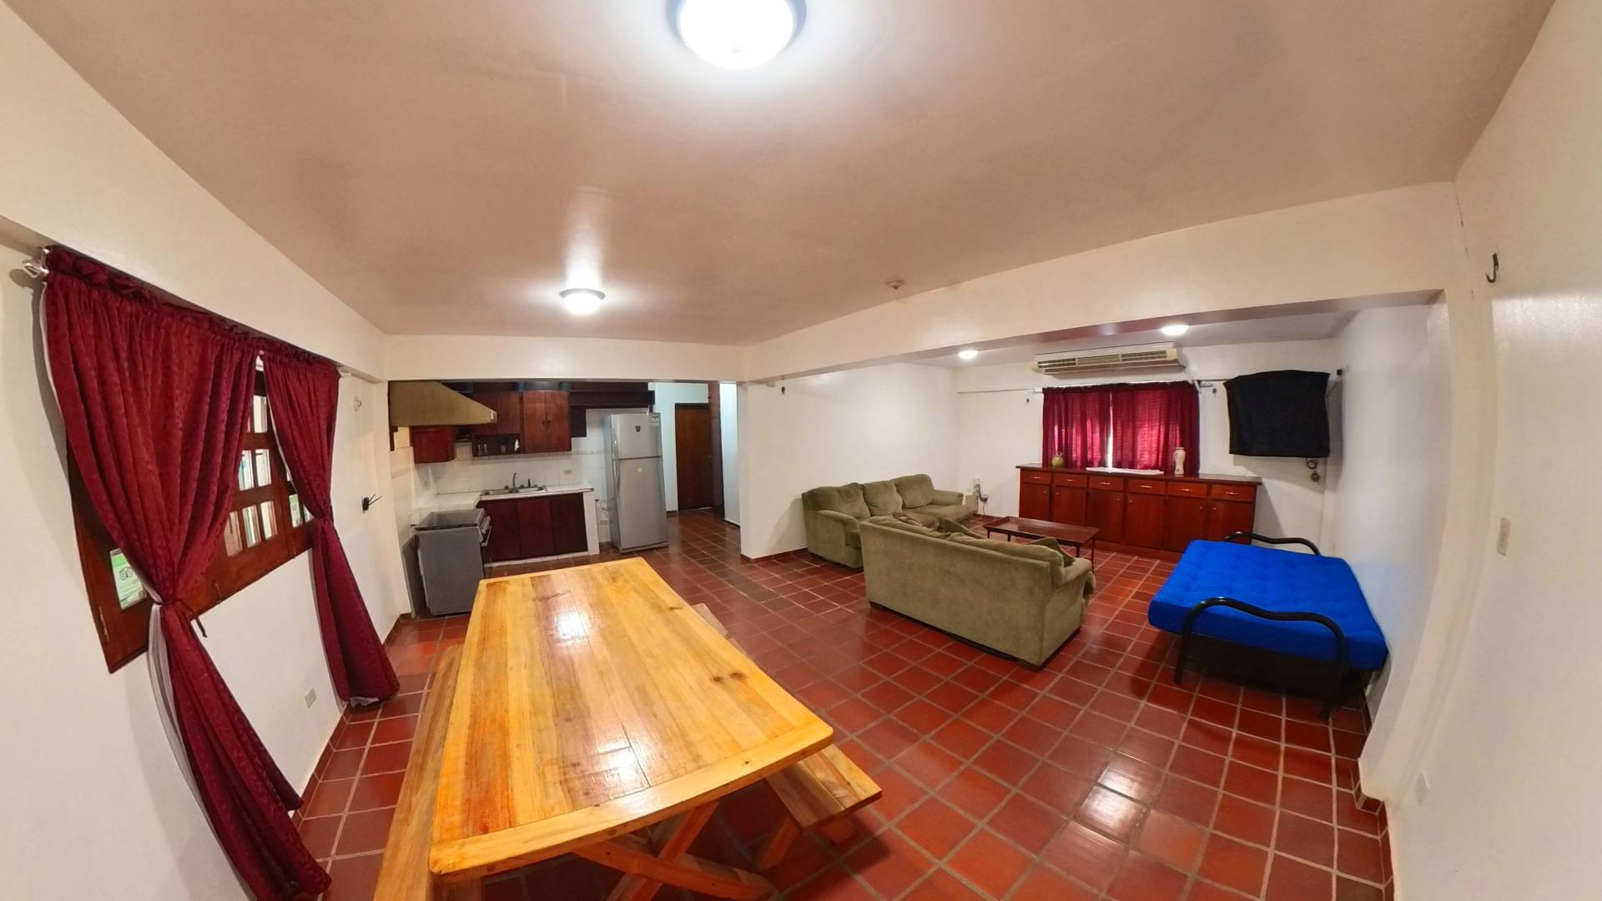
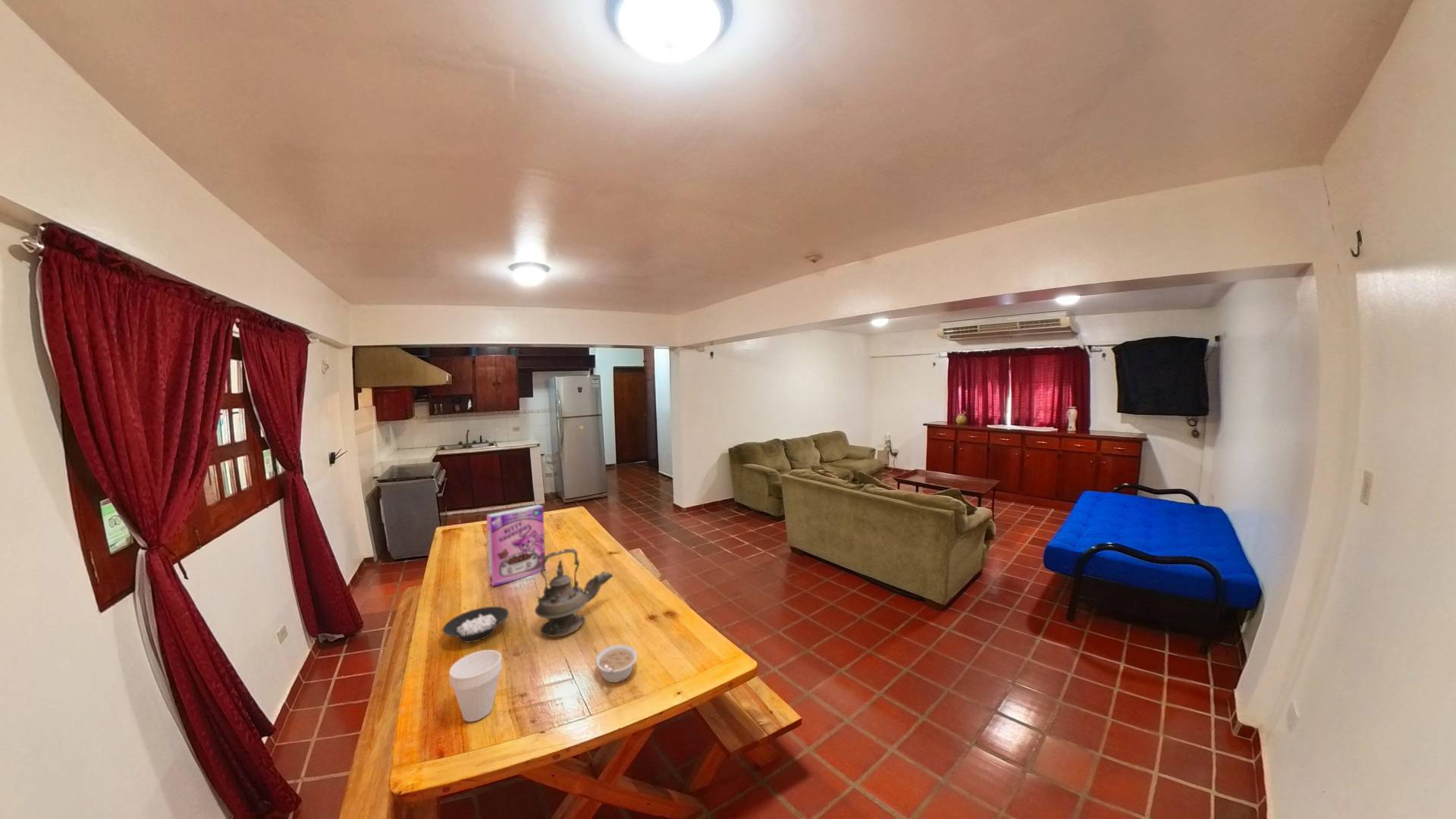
+ cereal box (516, 543)
+ cup (477, 687)
+ cereal bowl (477, 627)
+ teapot (576, 584)
+ legume (617, 664)
